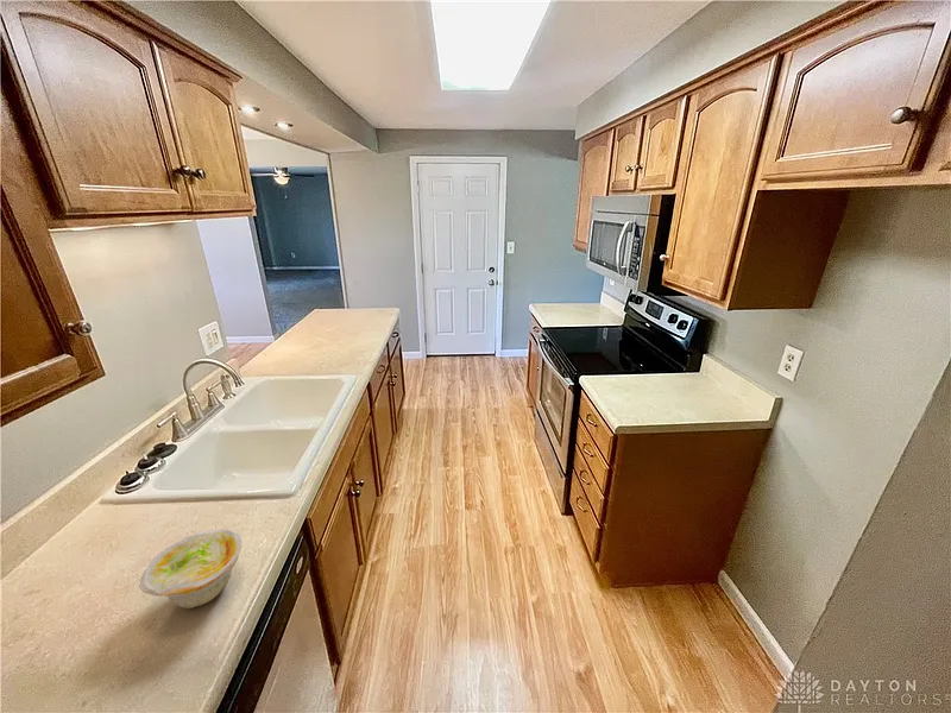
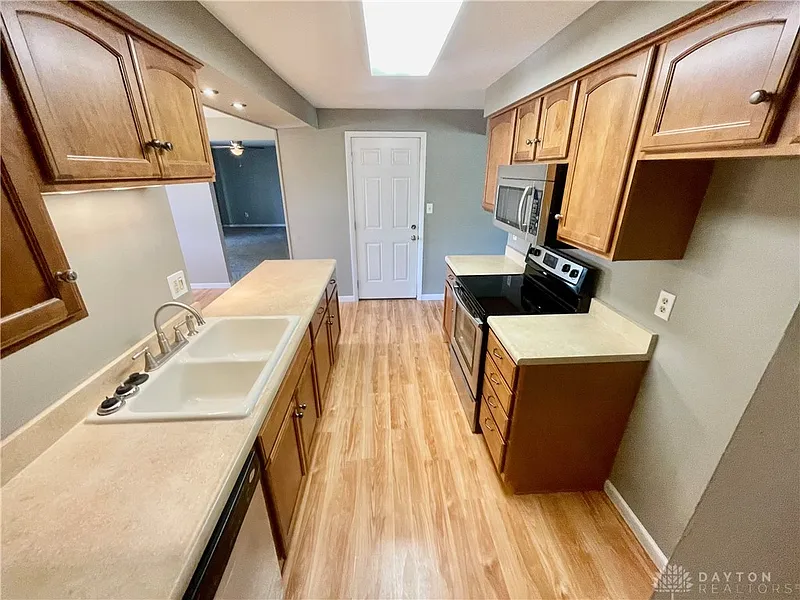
- bowl (199, 575)
